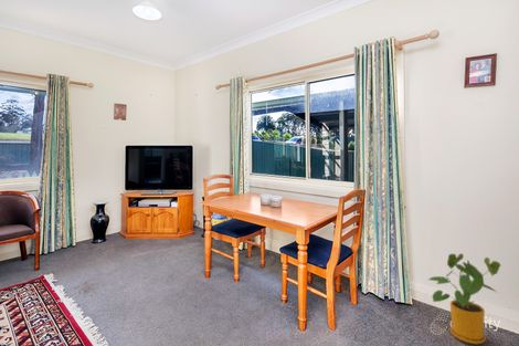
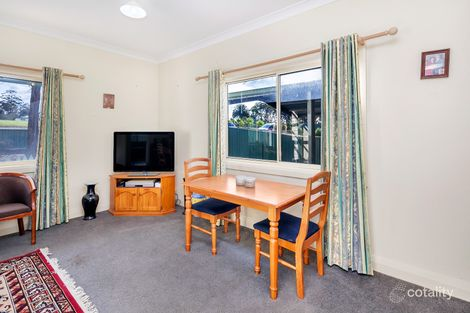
- house plant (464, 296)
